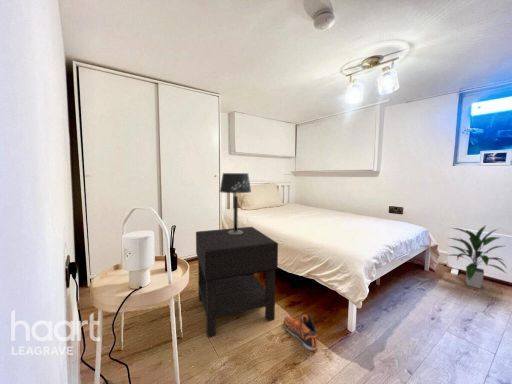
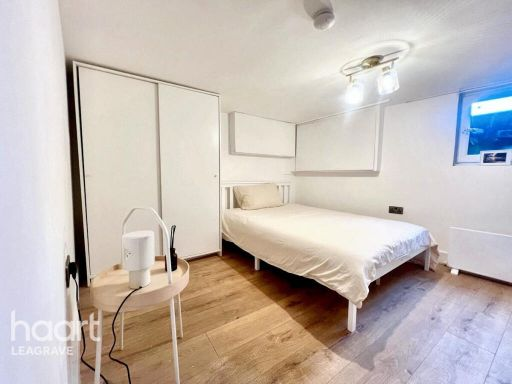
- table lamp (235, 202)
- indoor plant (474, 255)
- sneaker (300, 323)
- nightstand (233, 272)
